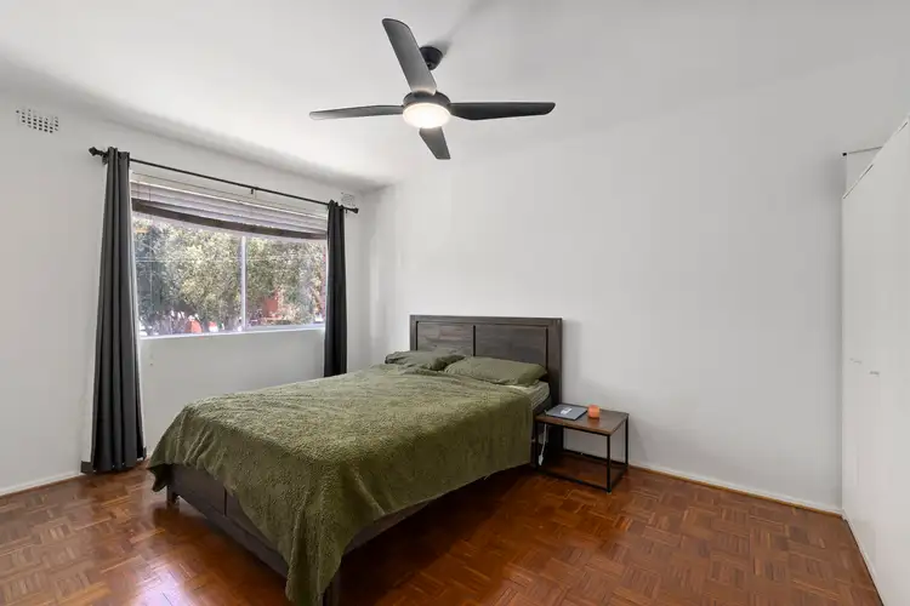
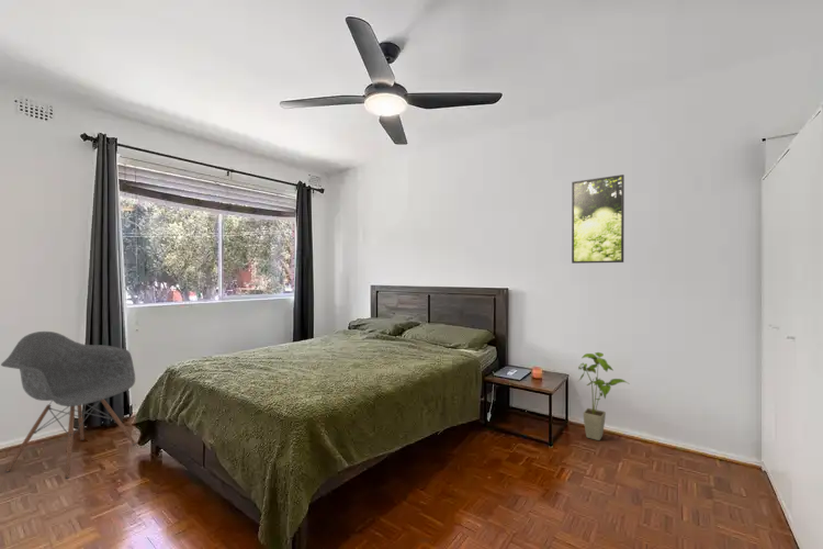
+ house plant (600, 395)
+ armchair (72, 394)
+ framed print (596, 221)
